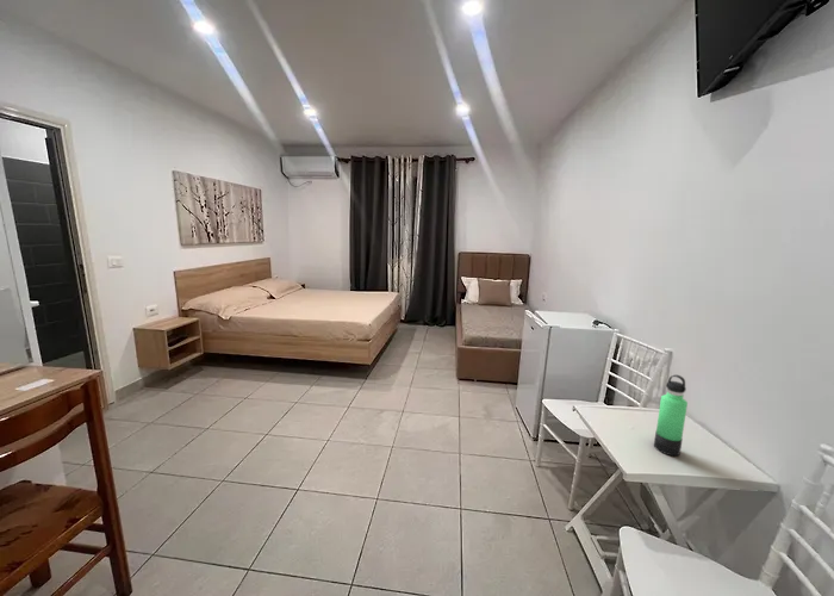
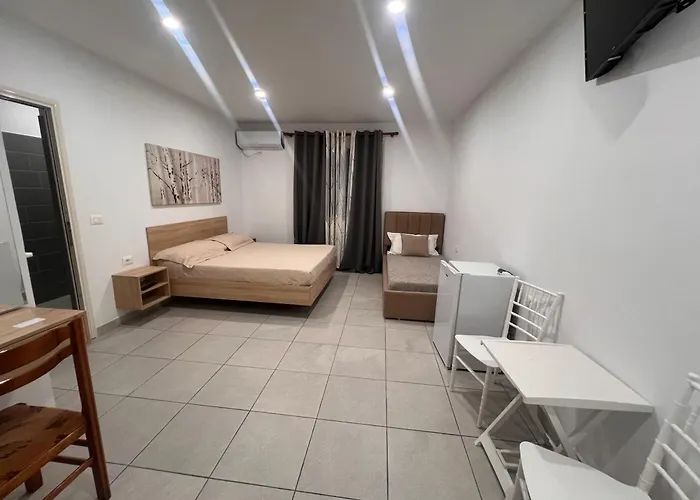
- thermos bottle (672, 412)
